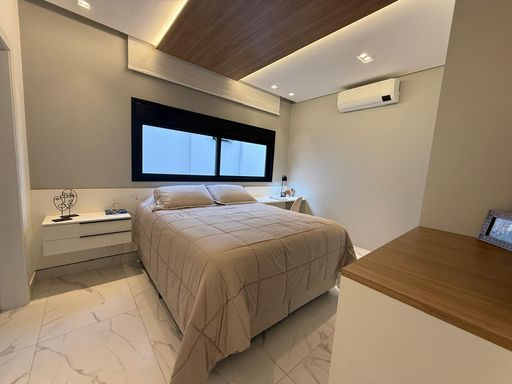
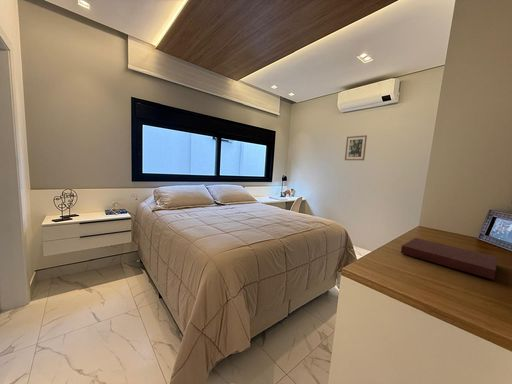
+ wall art (355, 148)
+ notebook (447, 255)
